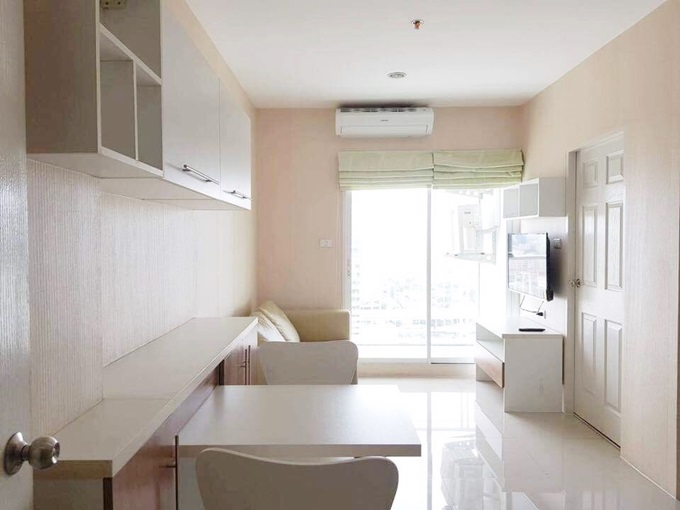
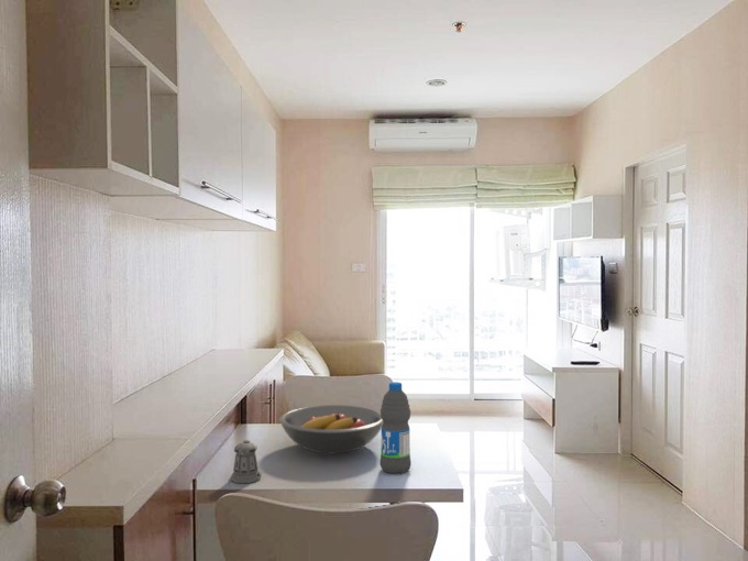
+ pepper shaker (244, 461)
+ water bottle (395, 426)
+ fruit bowl (332, 428)
